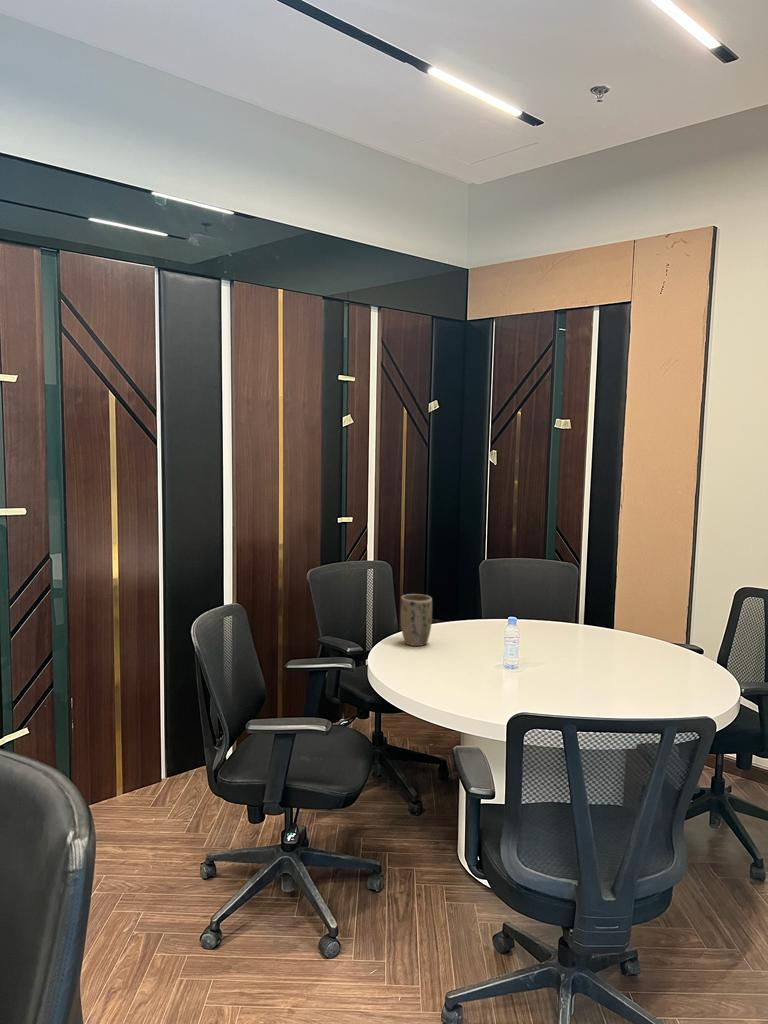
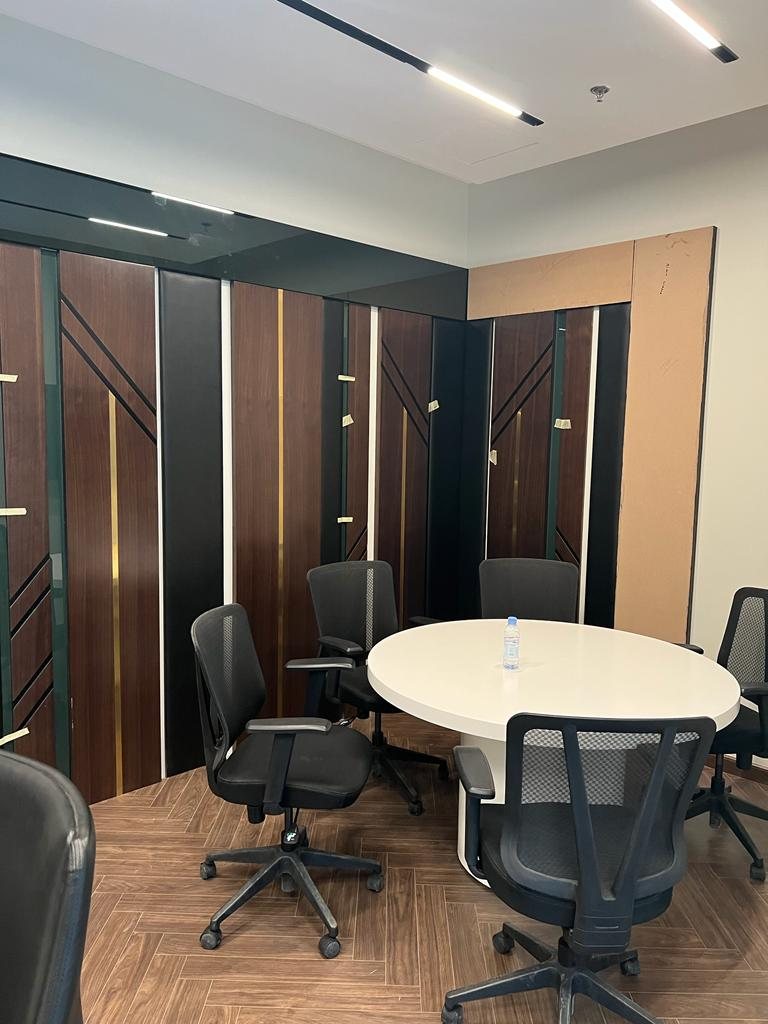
- plant pot (416, 620)
